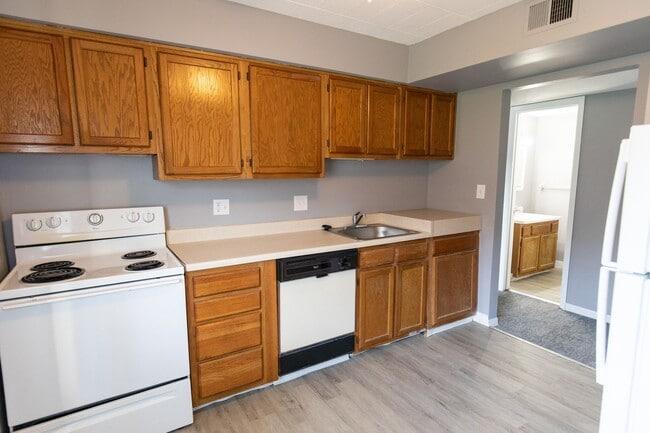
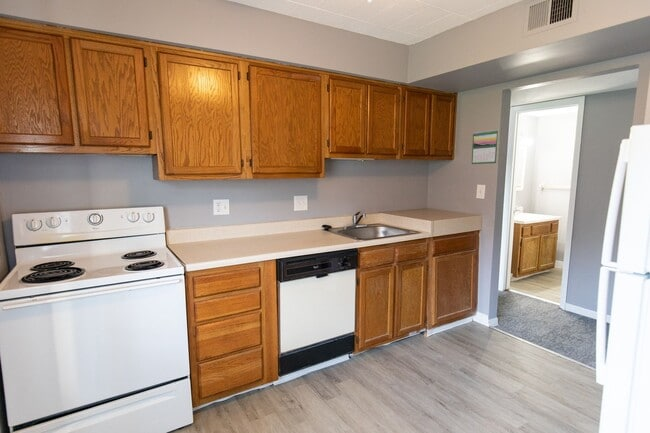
+ calendar (484, 147)
